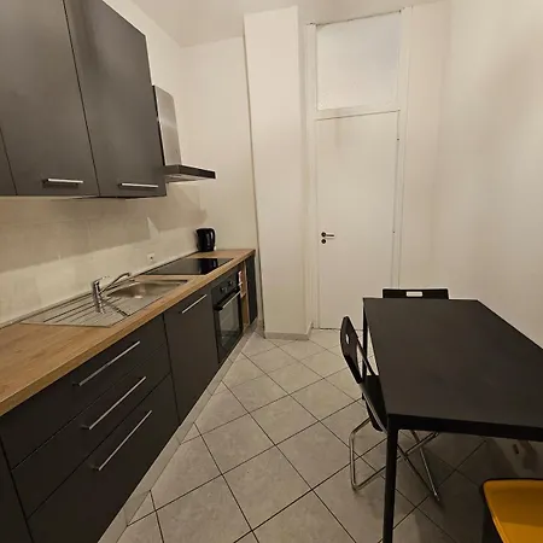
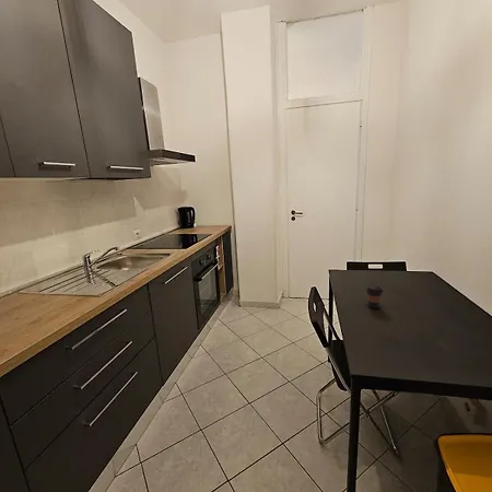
+ coffee cup (374, 296)
